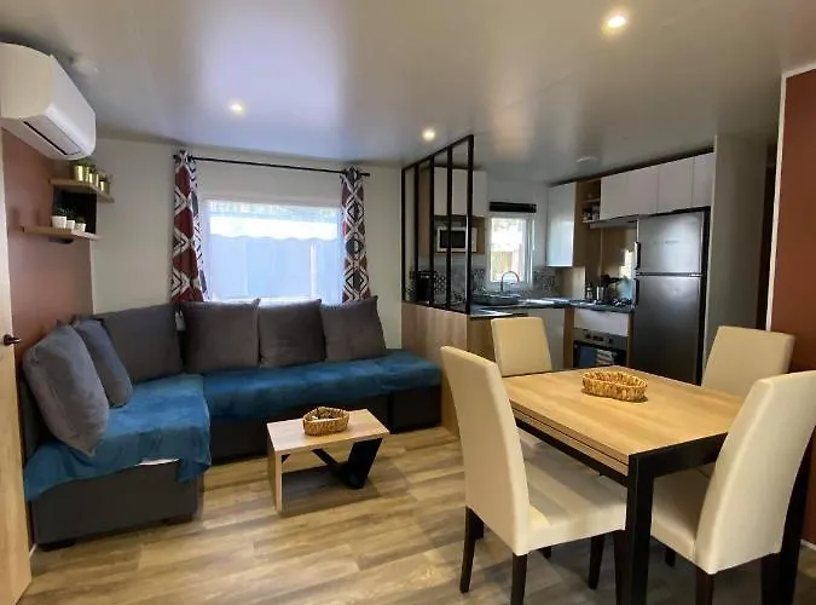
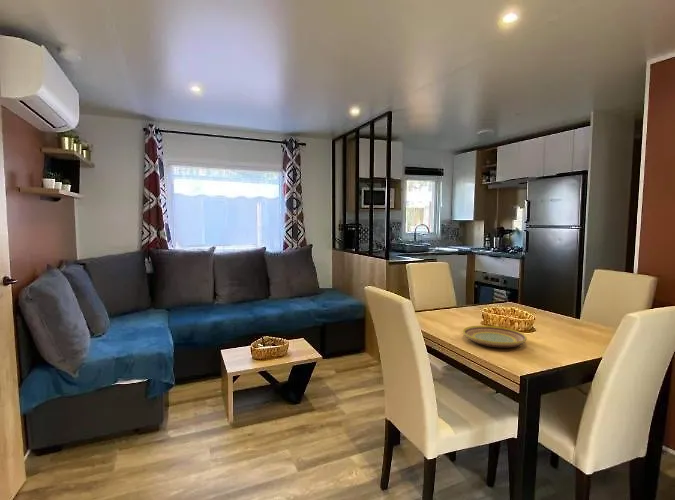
+ plate (493, 337)
